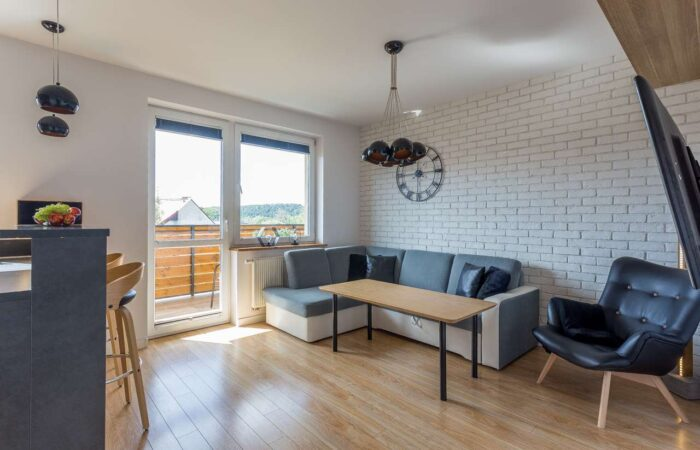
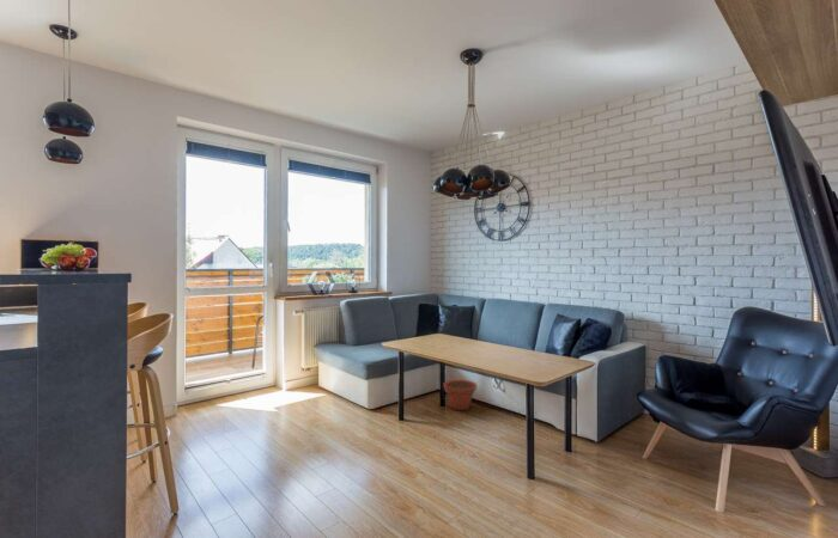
+ plant pot (460, 396)
